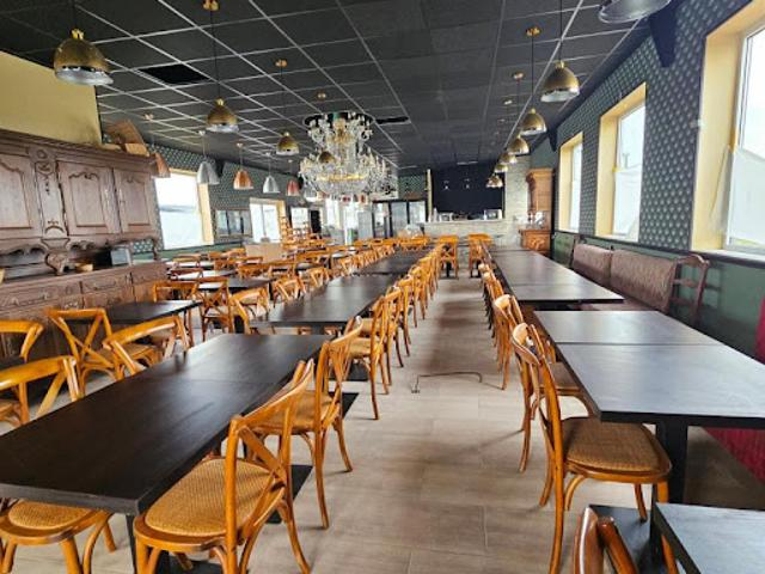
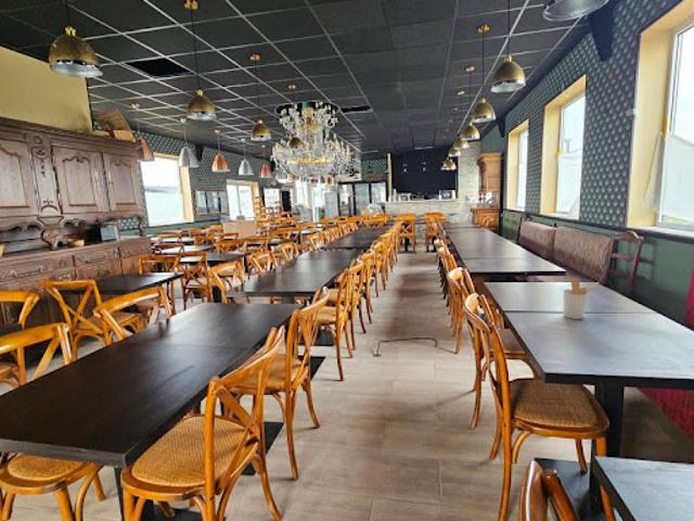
+ utensil holder (580, 298)
